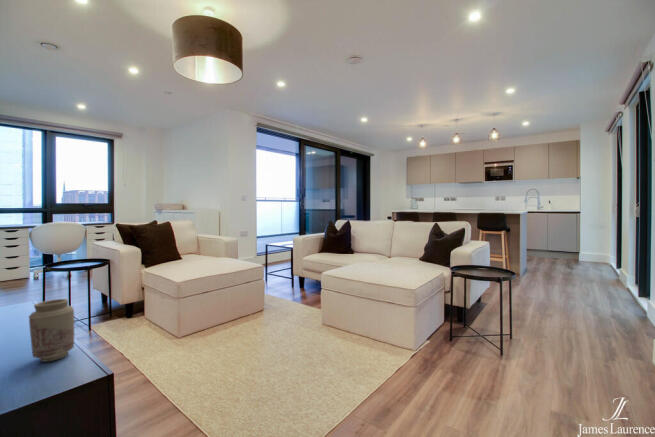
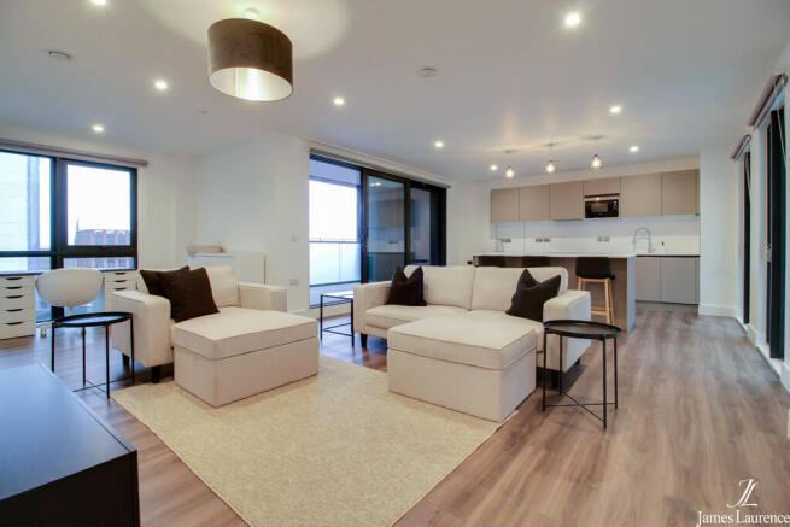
- vase (52, 329)
